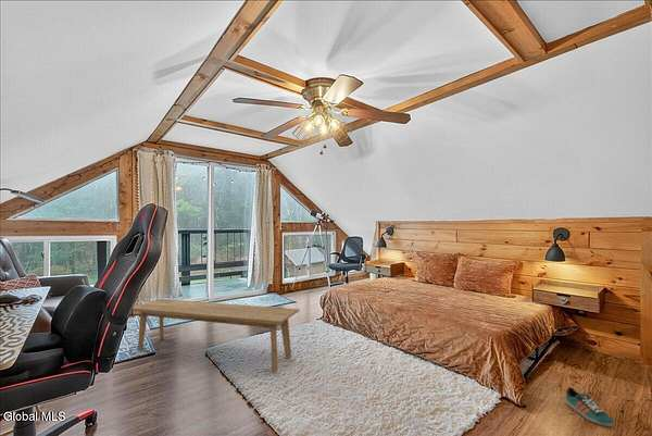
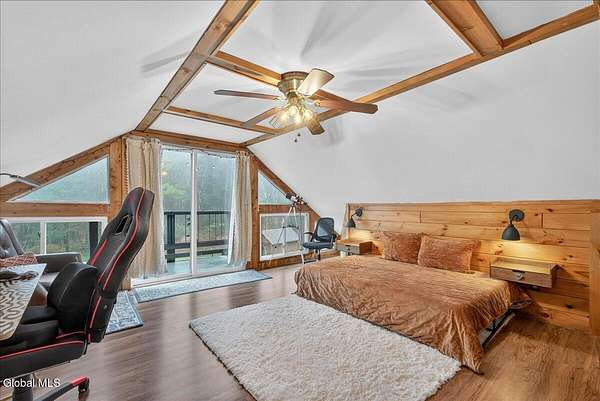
- sneaker (587, 404)
- bench (214, 322)
